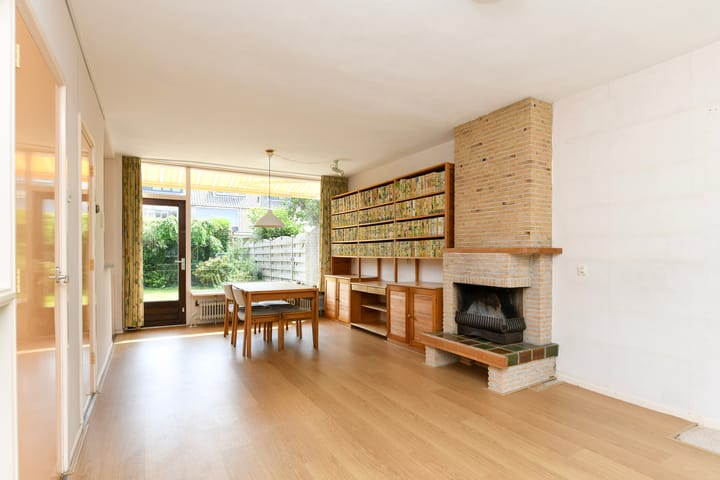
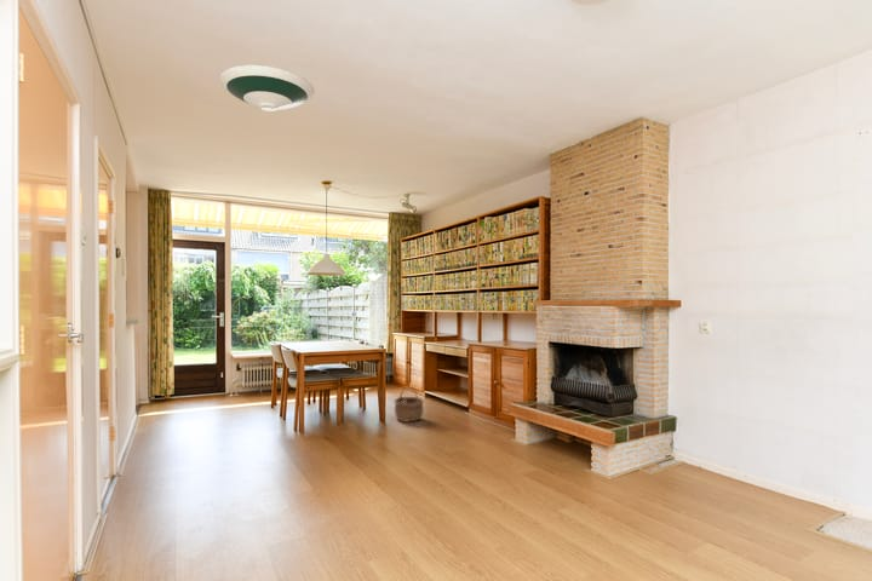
+ wicker basket (408, 403)
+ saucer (268, 97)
